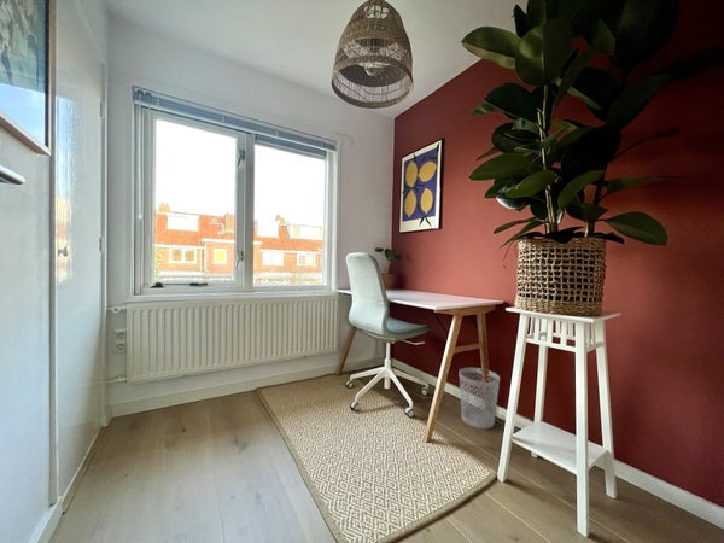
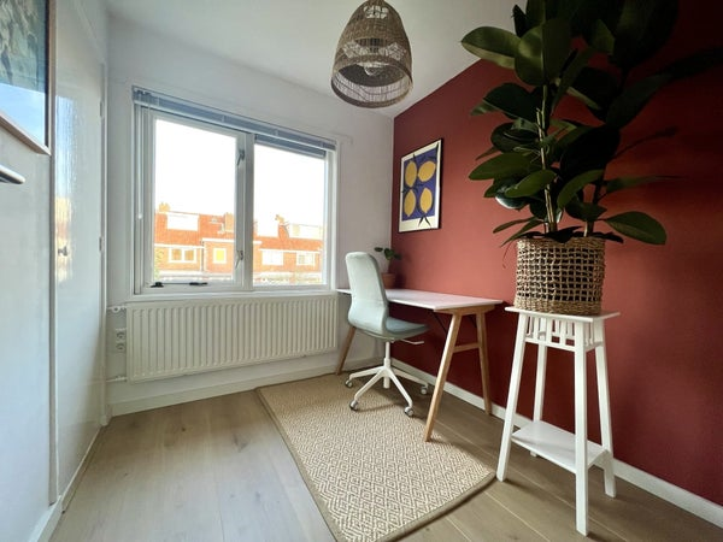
- wastebasket (478, 397)
